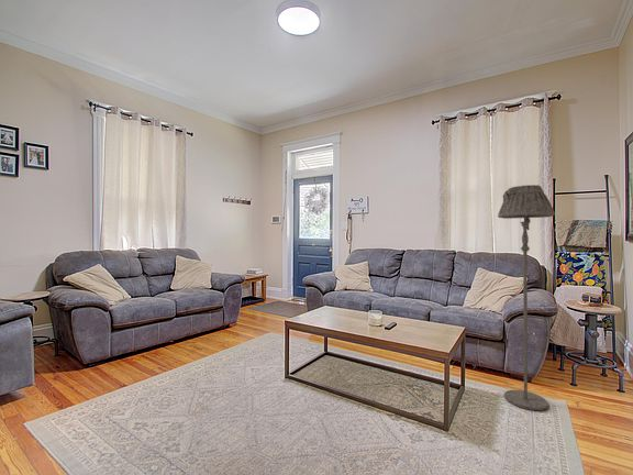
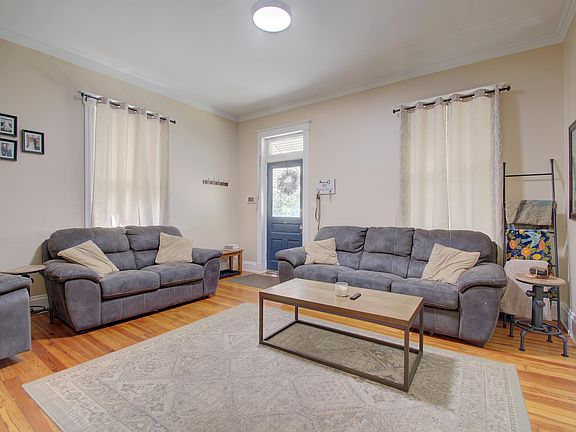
- floor lamp (525, 292)
